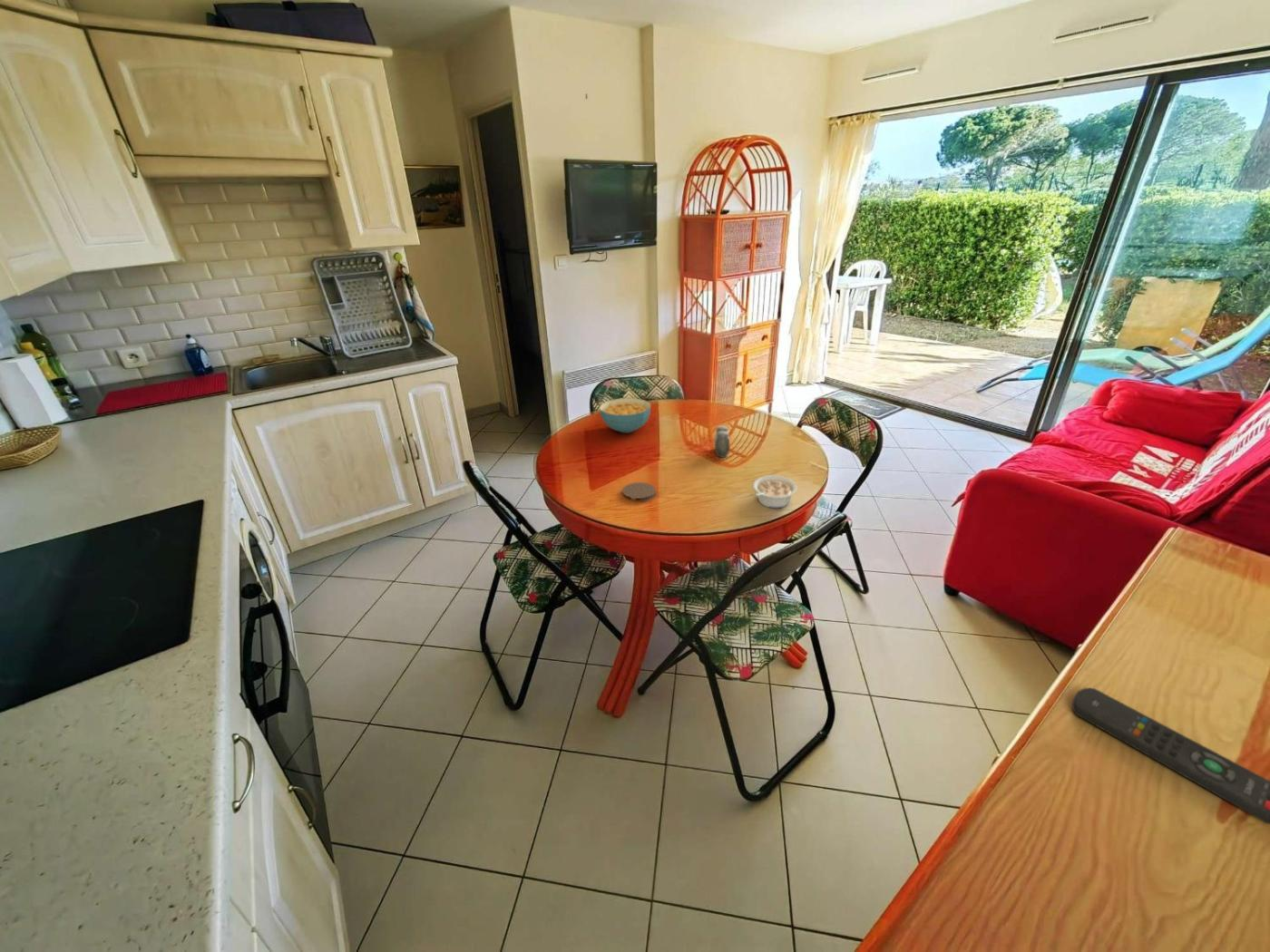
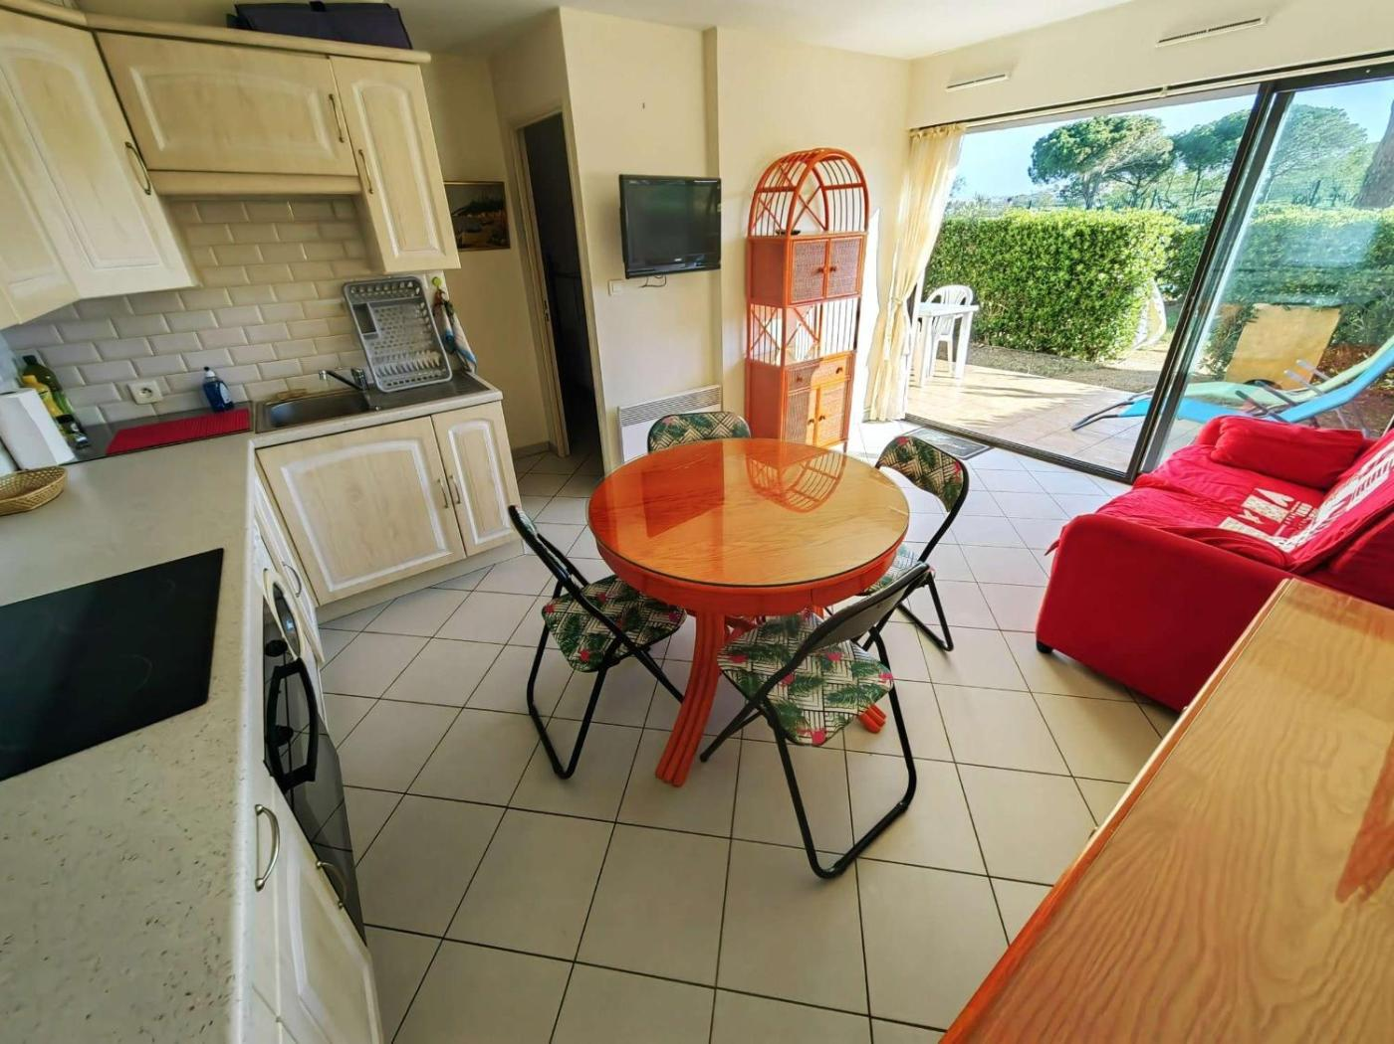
- coaster (639, 491)
- legume (774, 492)
- remote control (1170, 747)
- salt and pepper shaker (722, 441)
- cereal bowl (625, 418)
